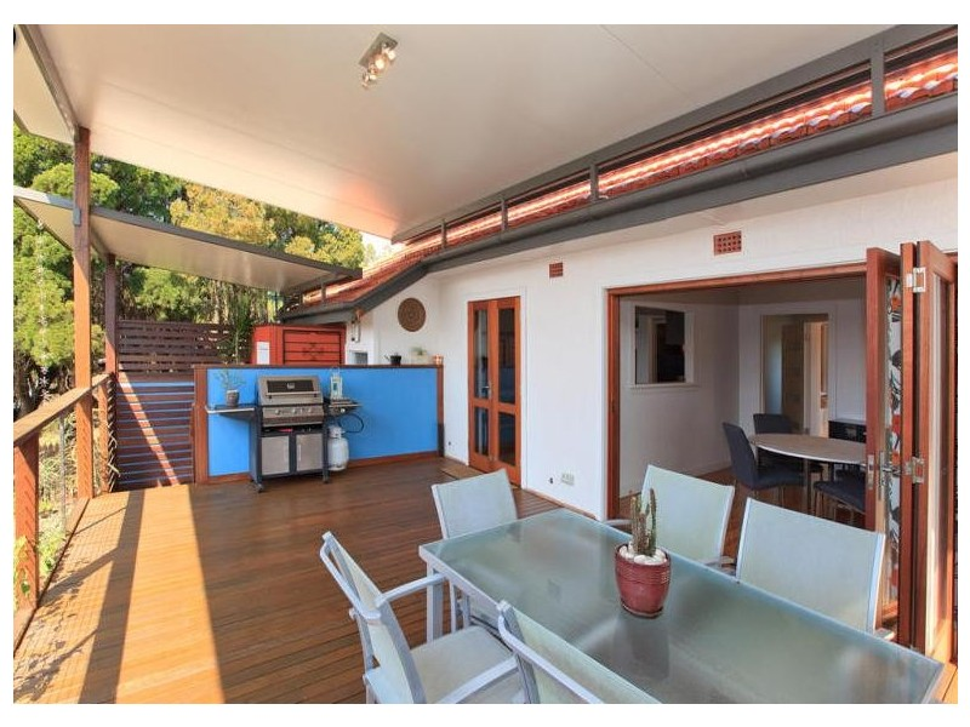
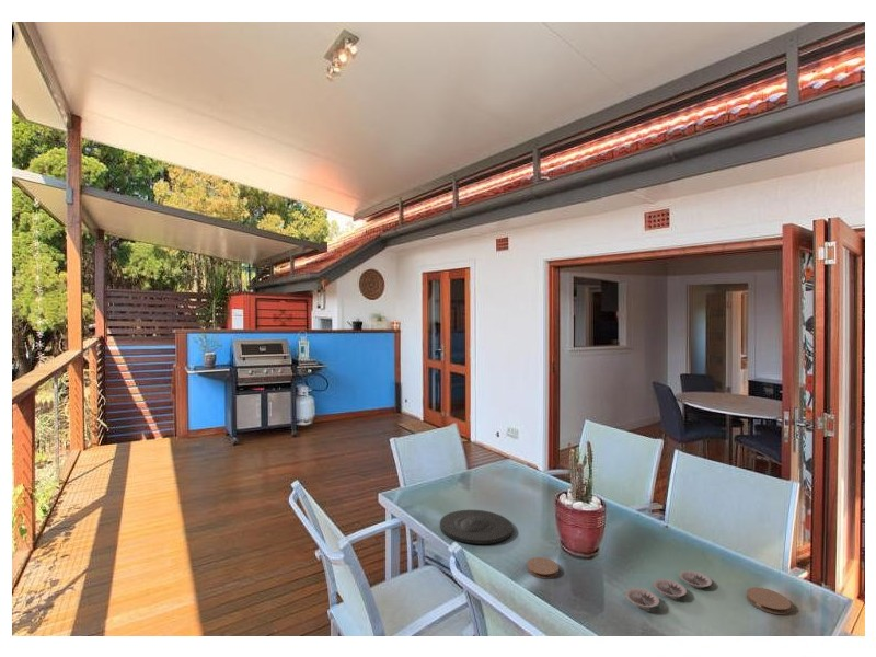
+ plate (475, 522)
+ coaster (768, 600)
+ plate (669, 589)
+ coaster (542, 567)
